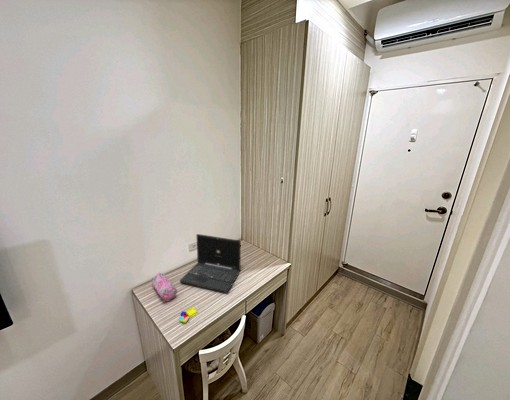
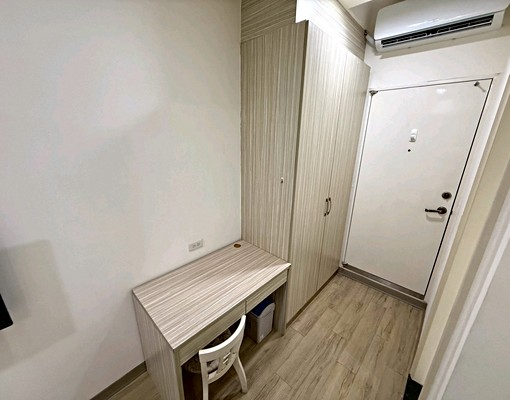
- laptop (211, 261)
- sticky notes (187, 315)
- pencil case (163, 286)
